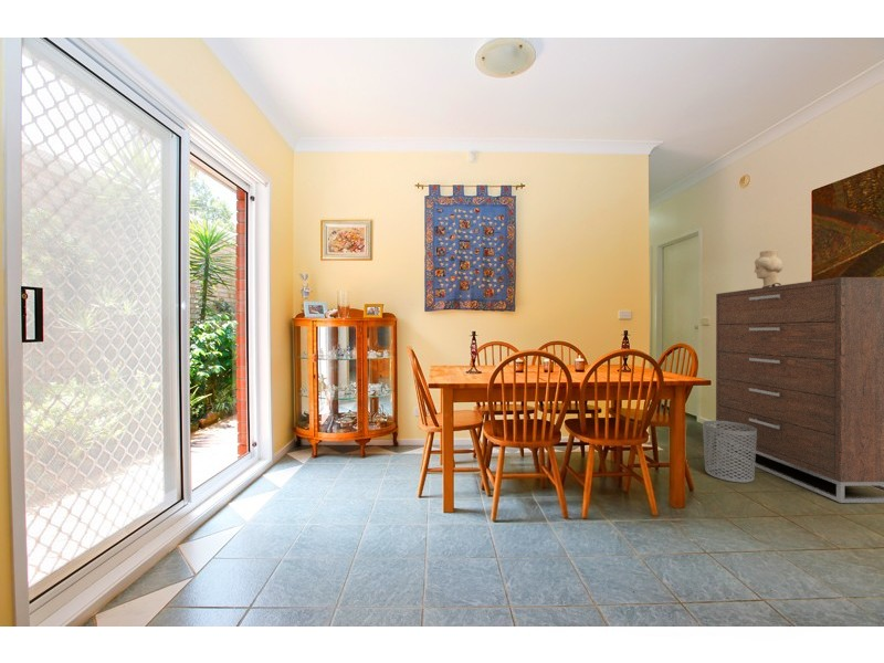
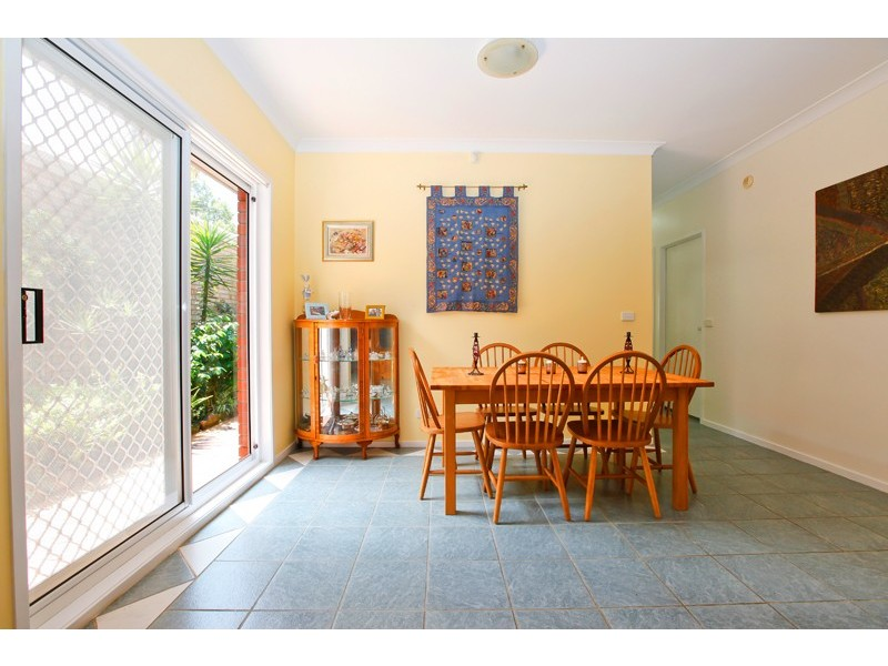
- waste bin (728, 451)
- decorative vase (768, 270)
- dresser (798, 379)
